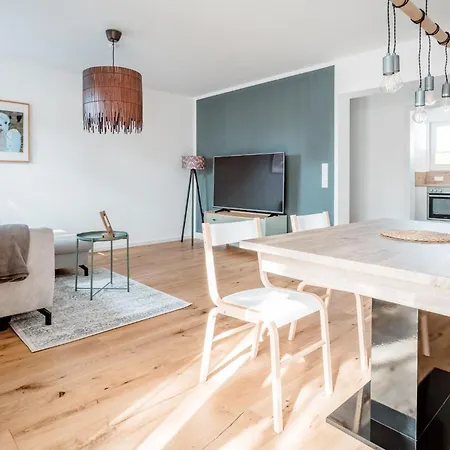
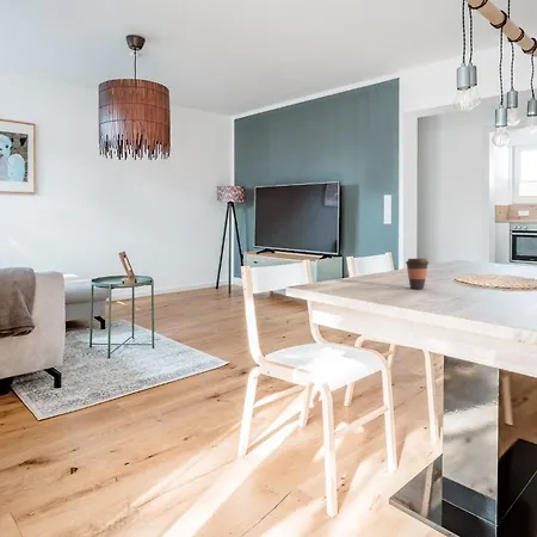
+ coffee cup (416, 273)
